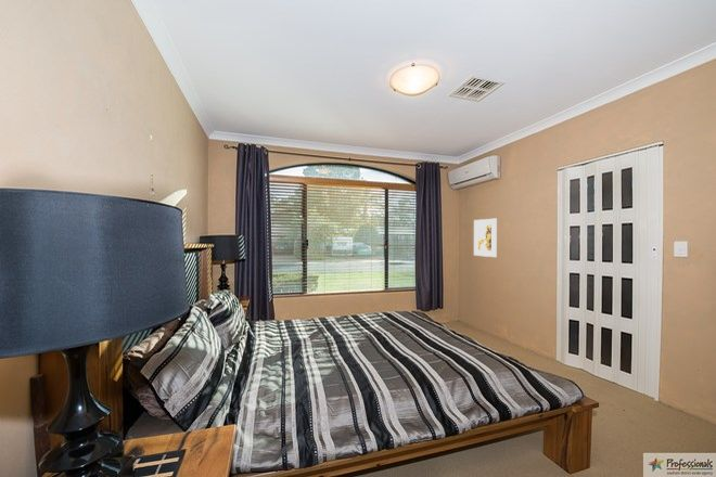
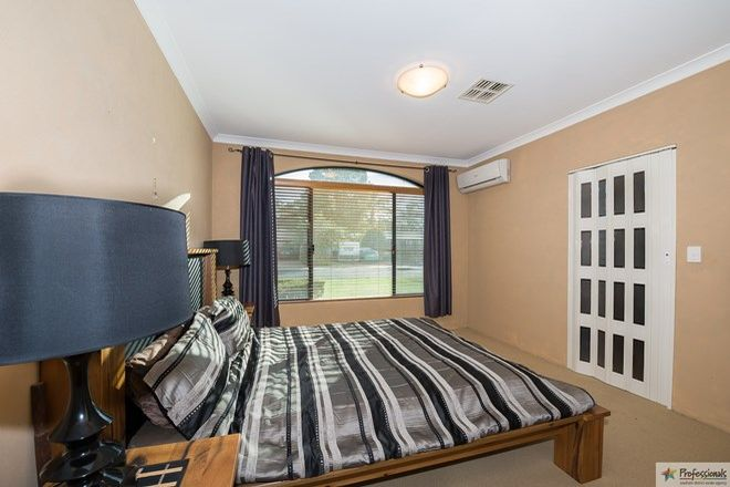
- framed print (484, 237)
